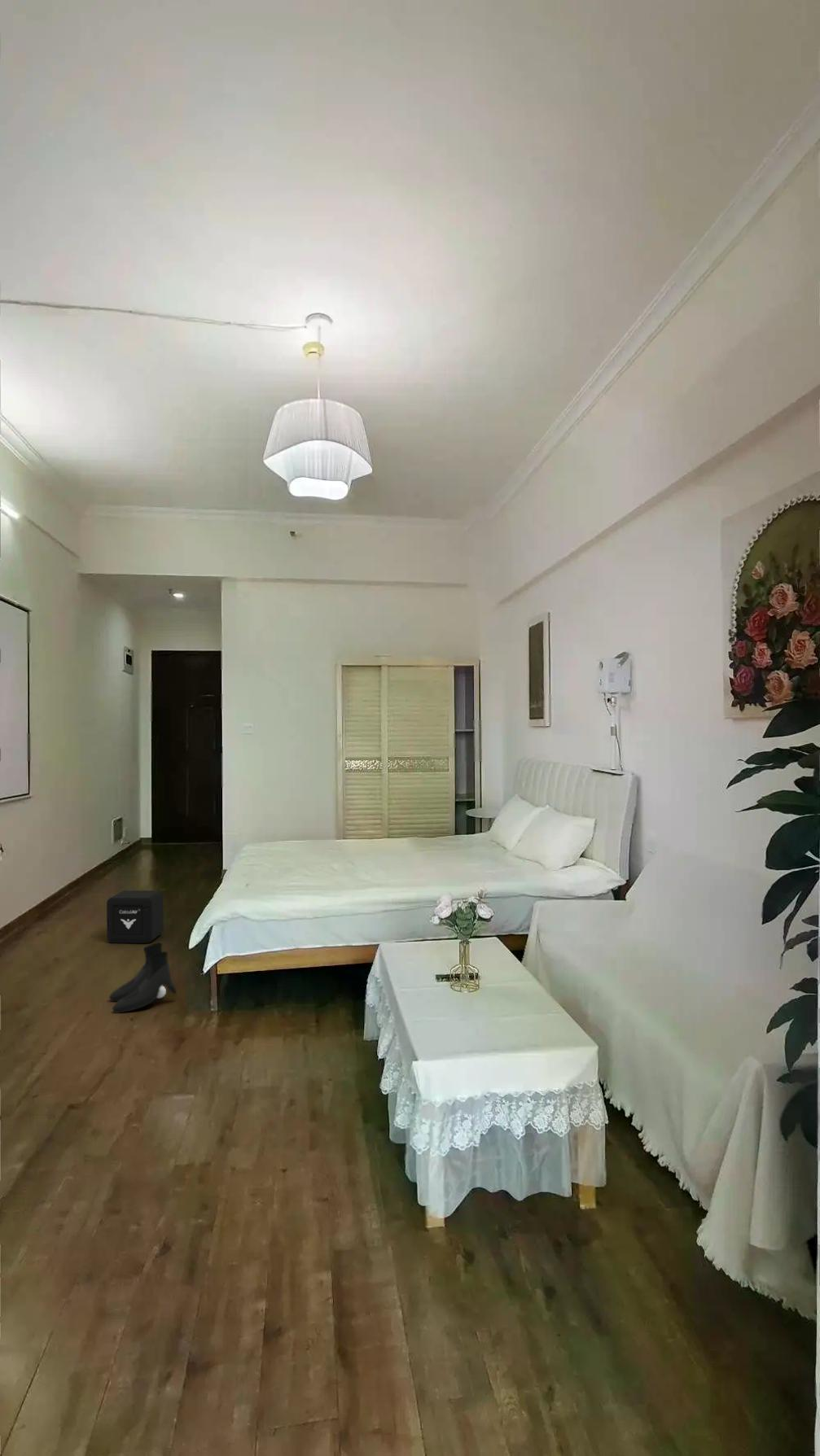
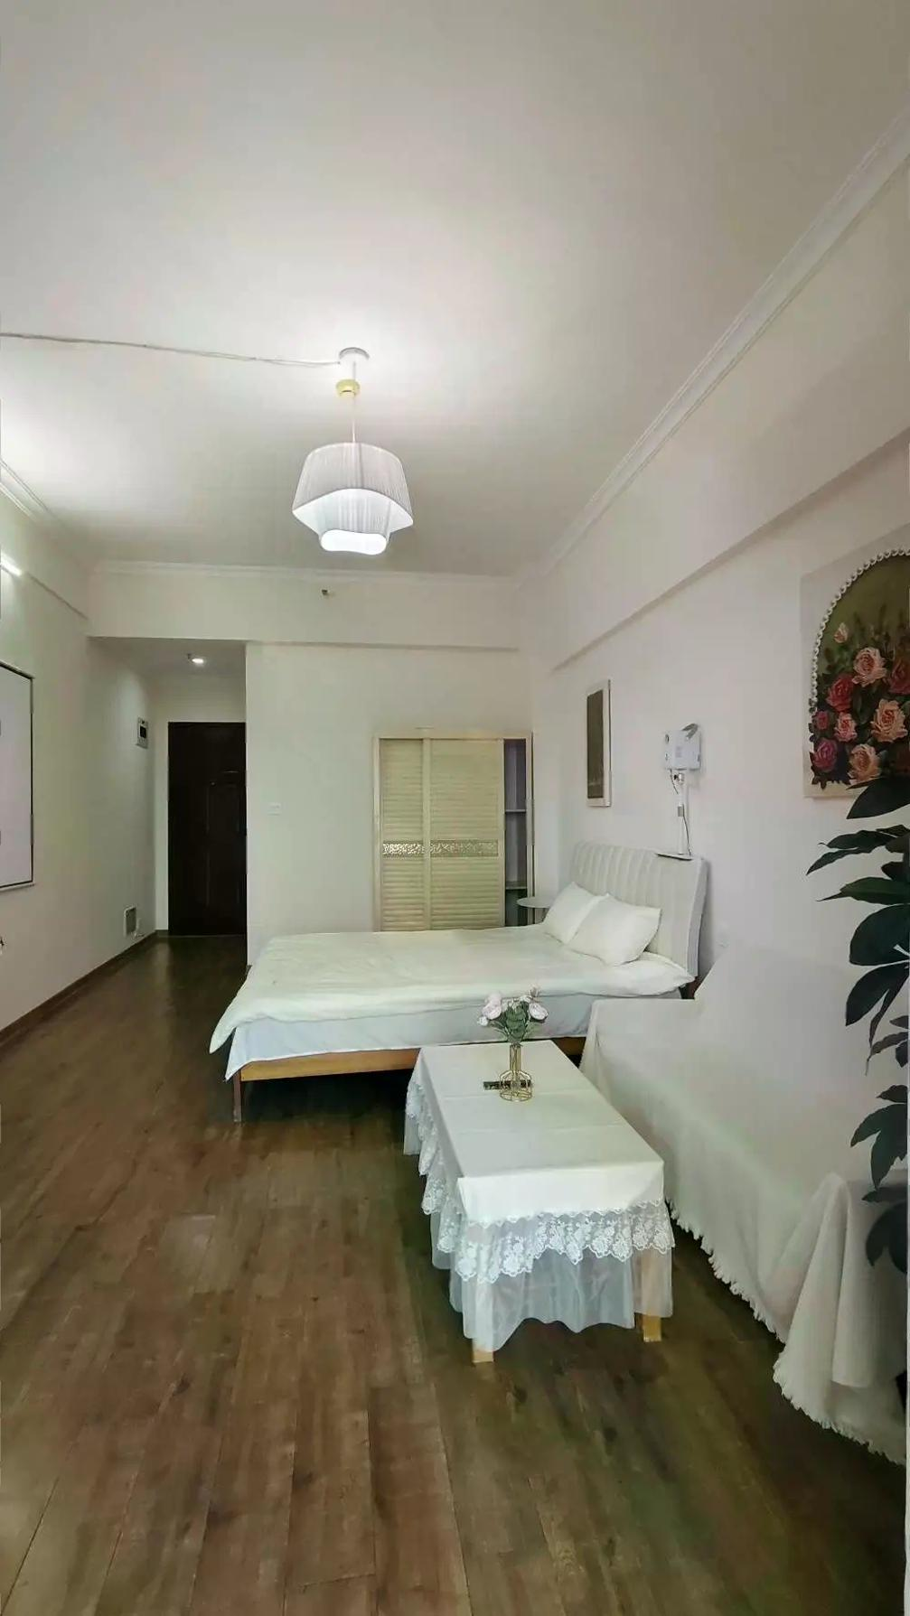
- boots (143, 974)
- air purifier (134, 916)
